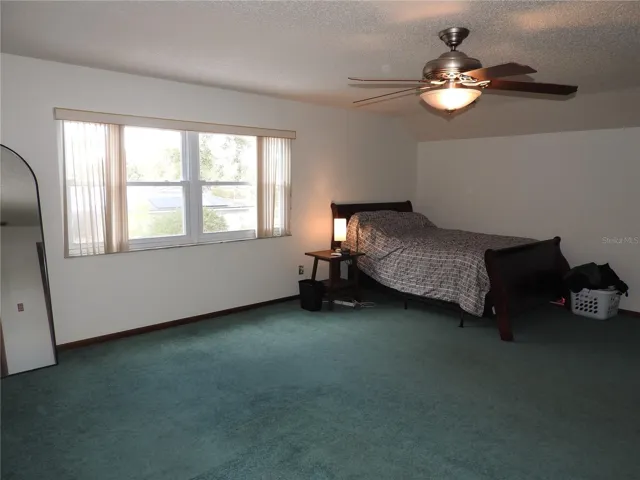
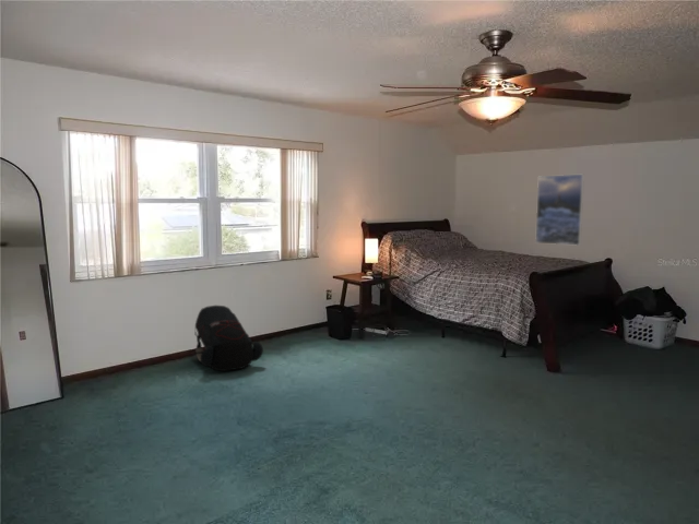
+ backpack (217, 337)
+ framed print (558, 210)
